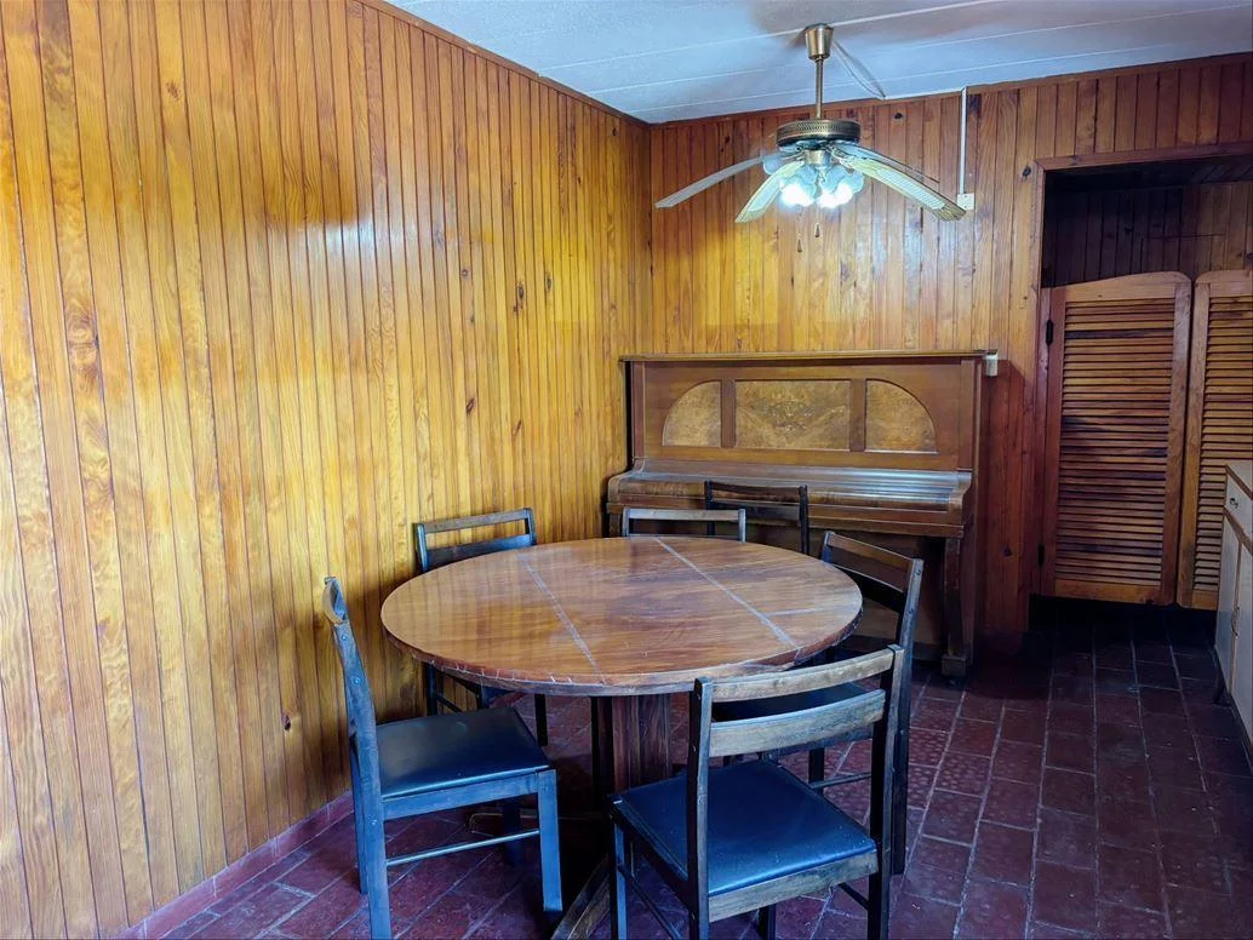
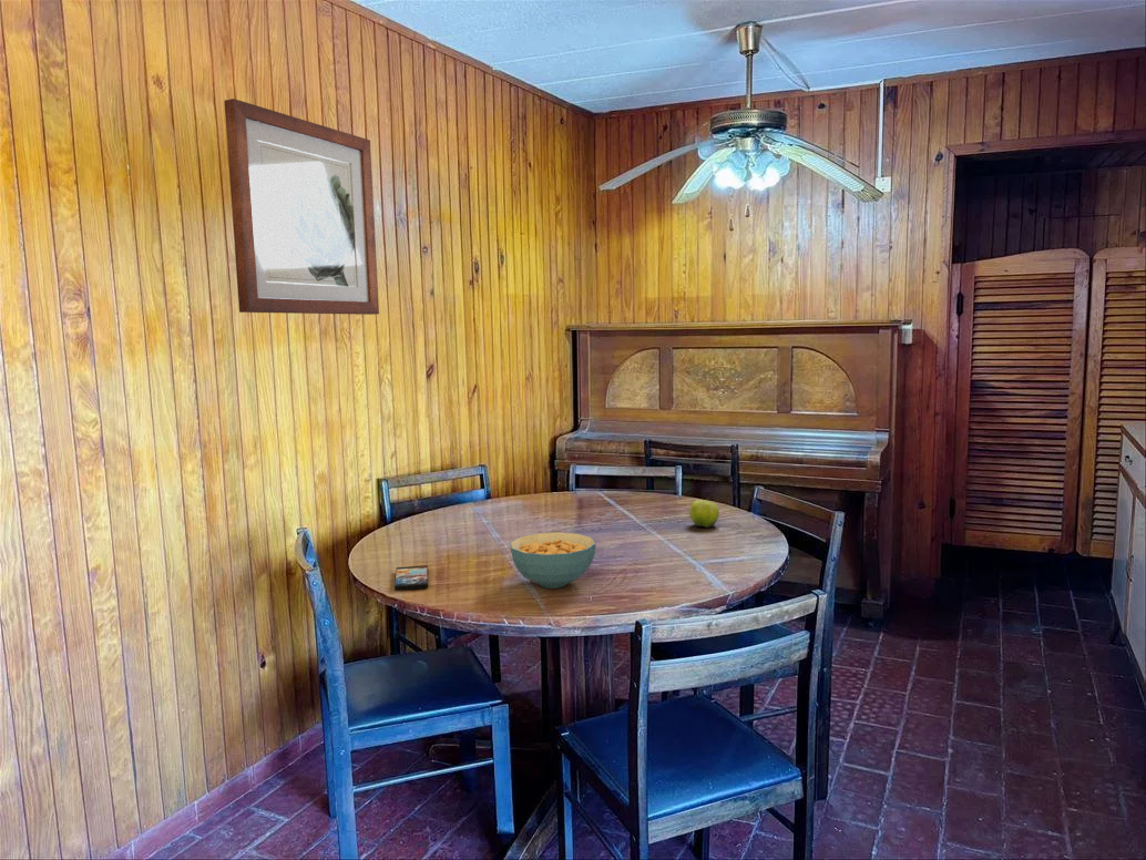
+ fruit (704, 512)
+ smartphone (411, 577)
+ wall art (309, 218)
+ cereal bowl (553, 563)
